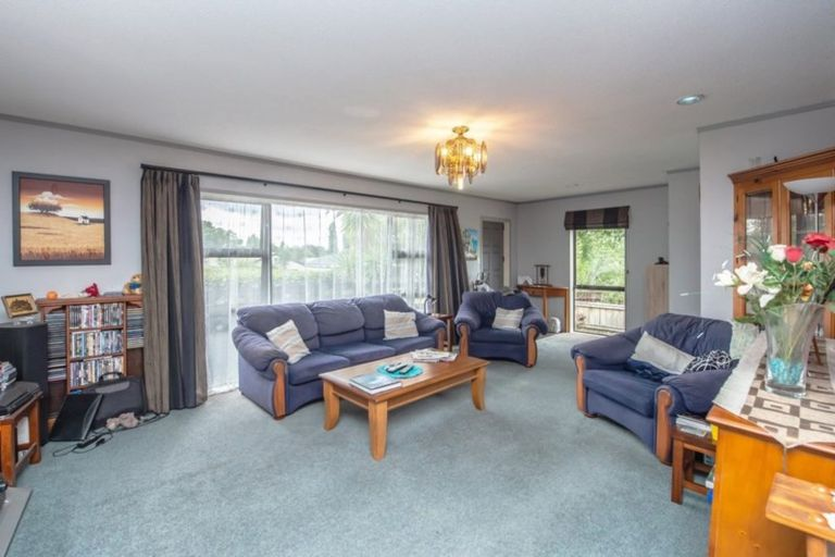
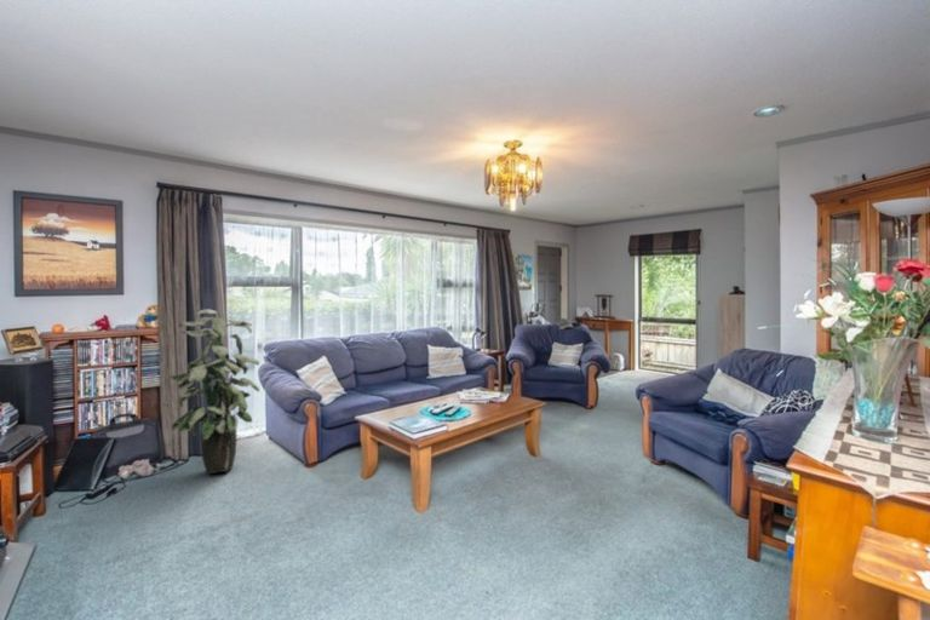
+ indoor plant (213, 389)
